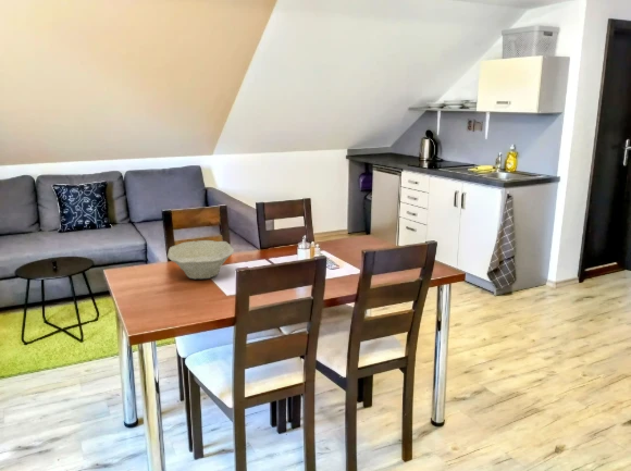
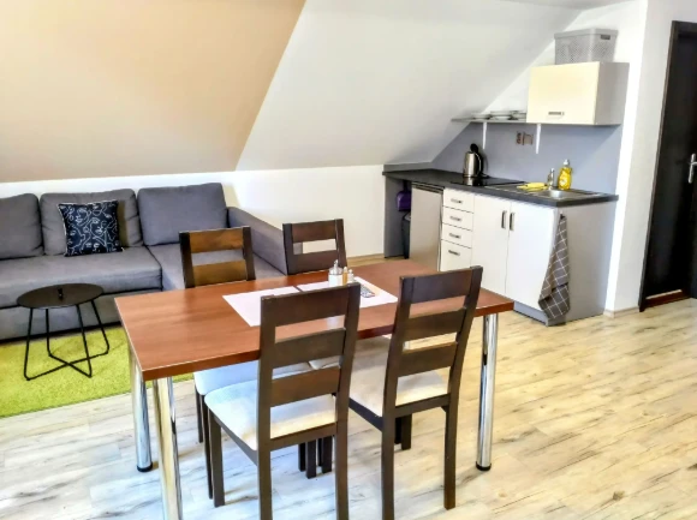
- bowl (200, 260)
